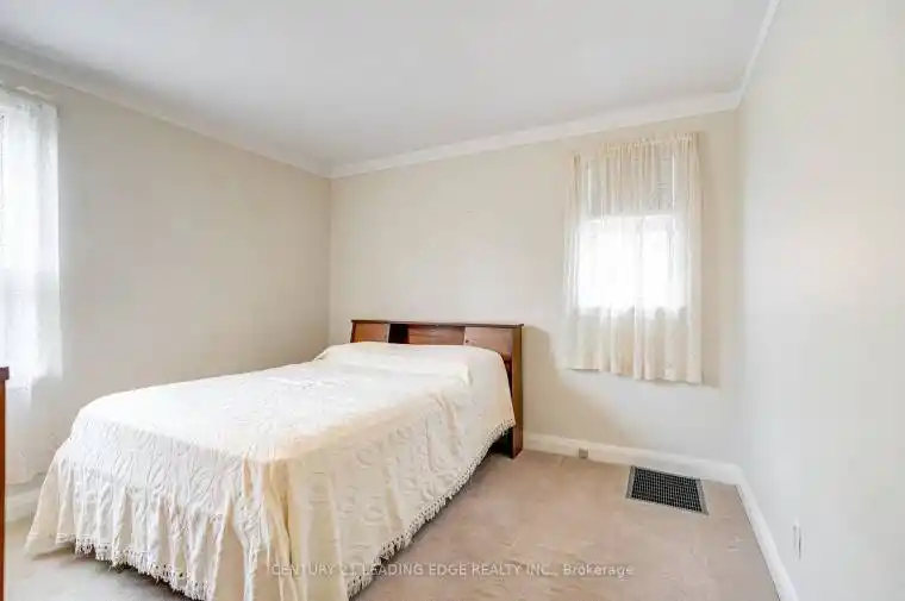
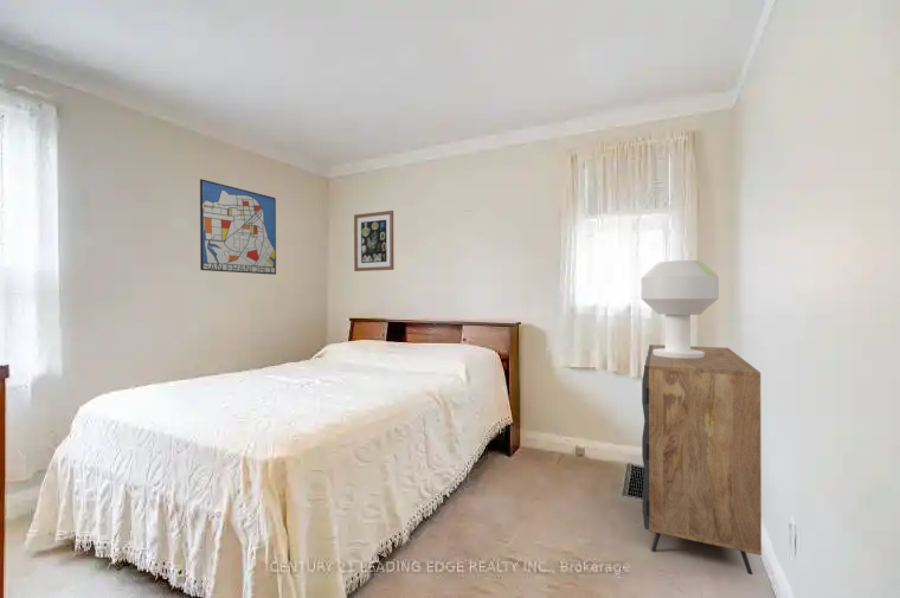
+ wall art (373, 242)
+ wall art (240, 231)
+ dresser (692, 433)
+ table lamp (679, 308)
